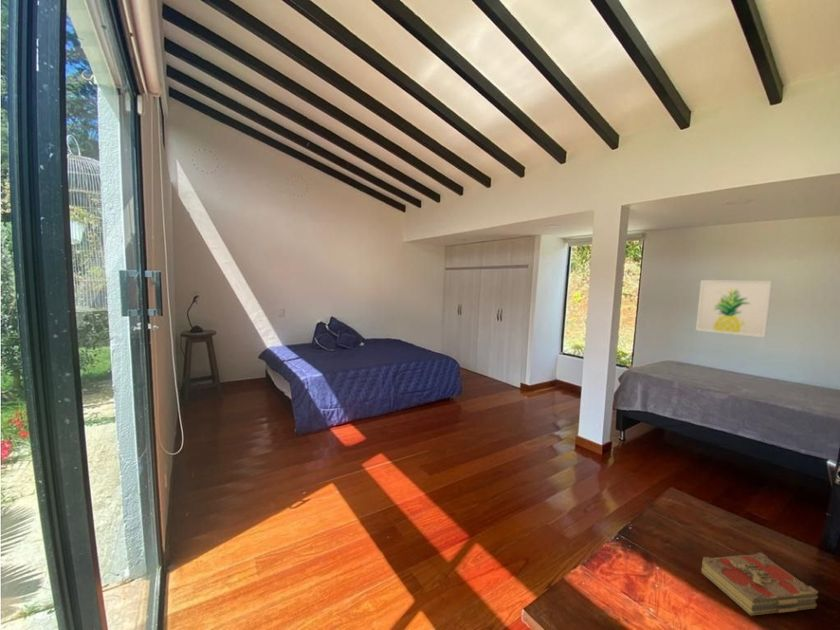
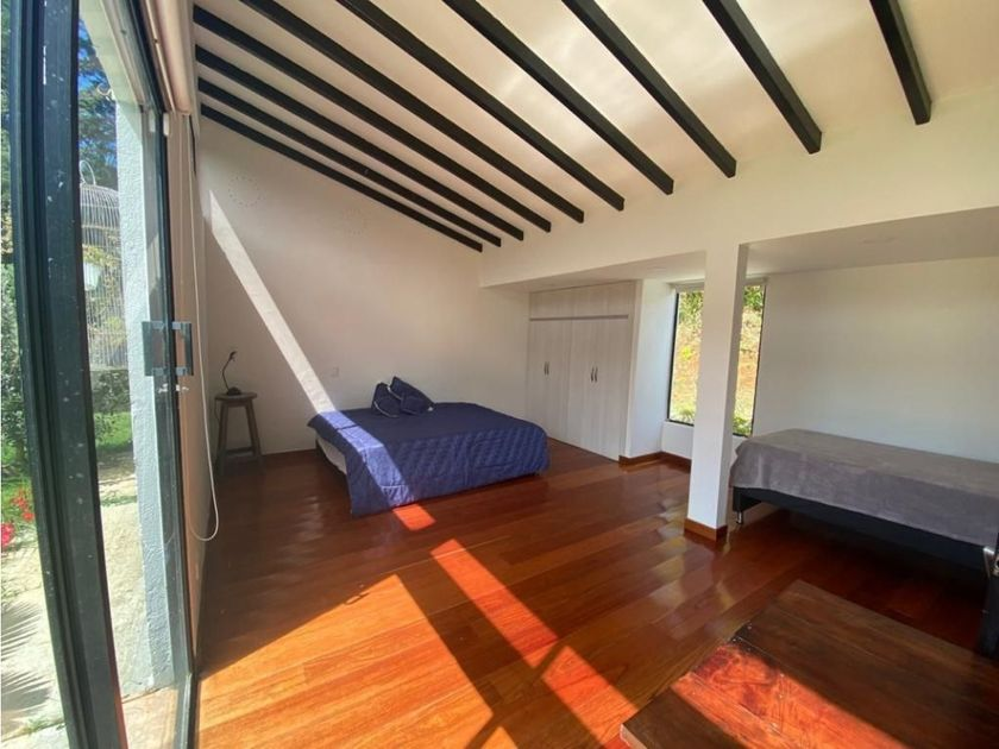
- book (758, 581)
- wall art (731, 307)
